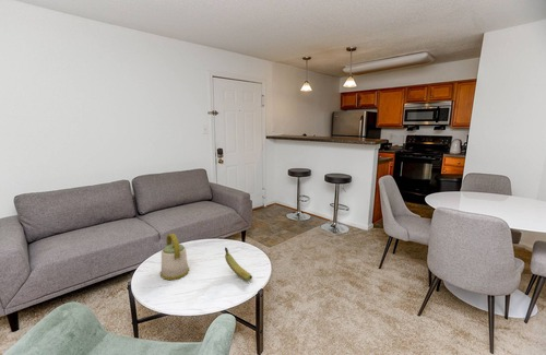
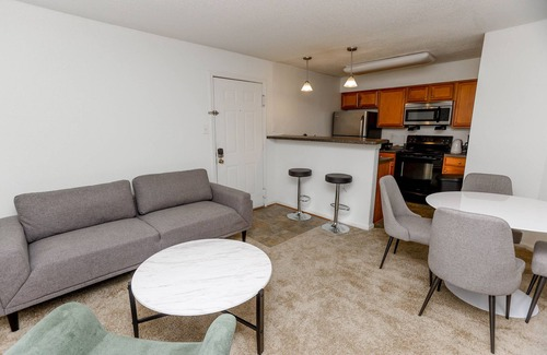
- banana (237, 263)
- kettle (173, 252)
